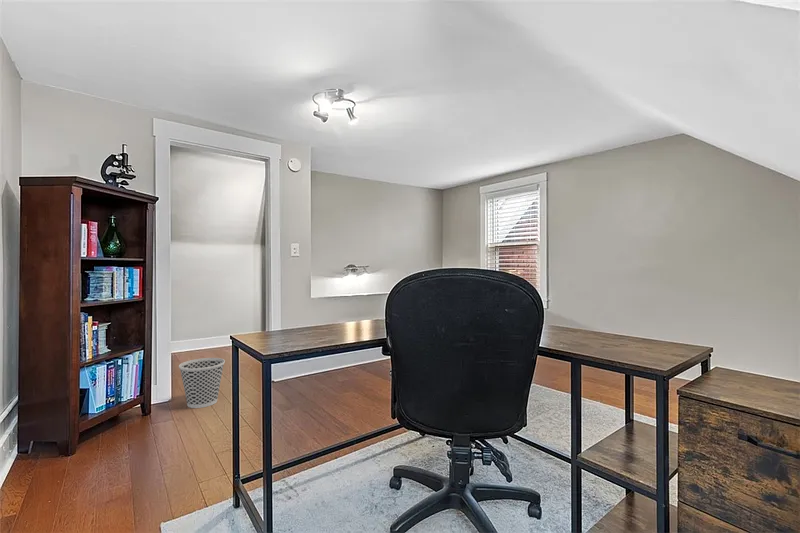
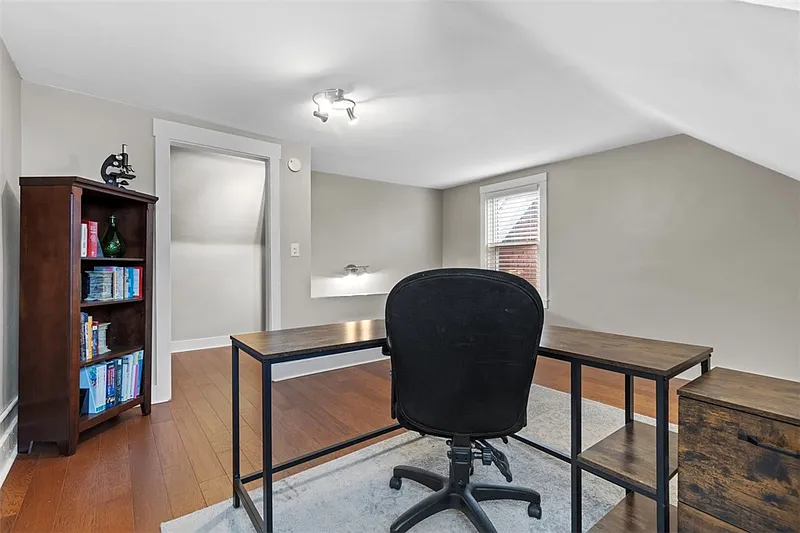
- wastebasket (202, 382)
